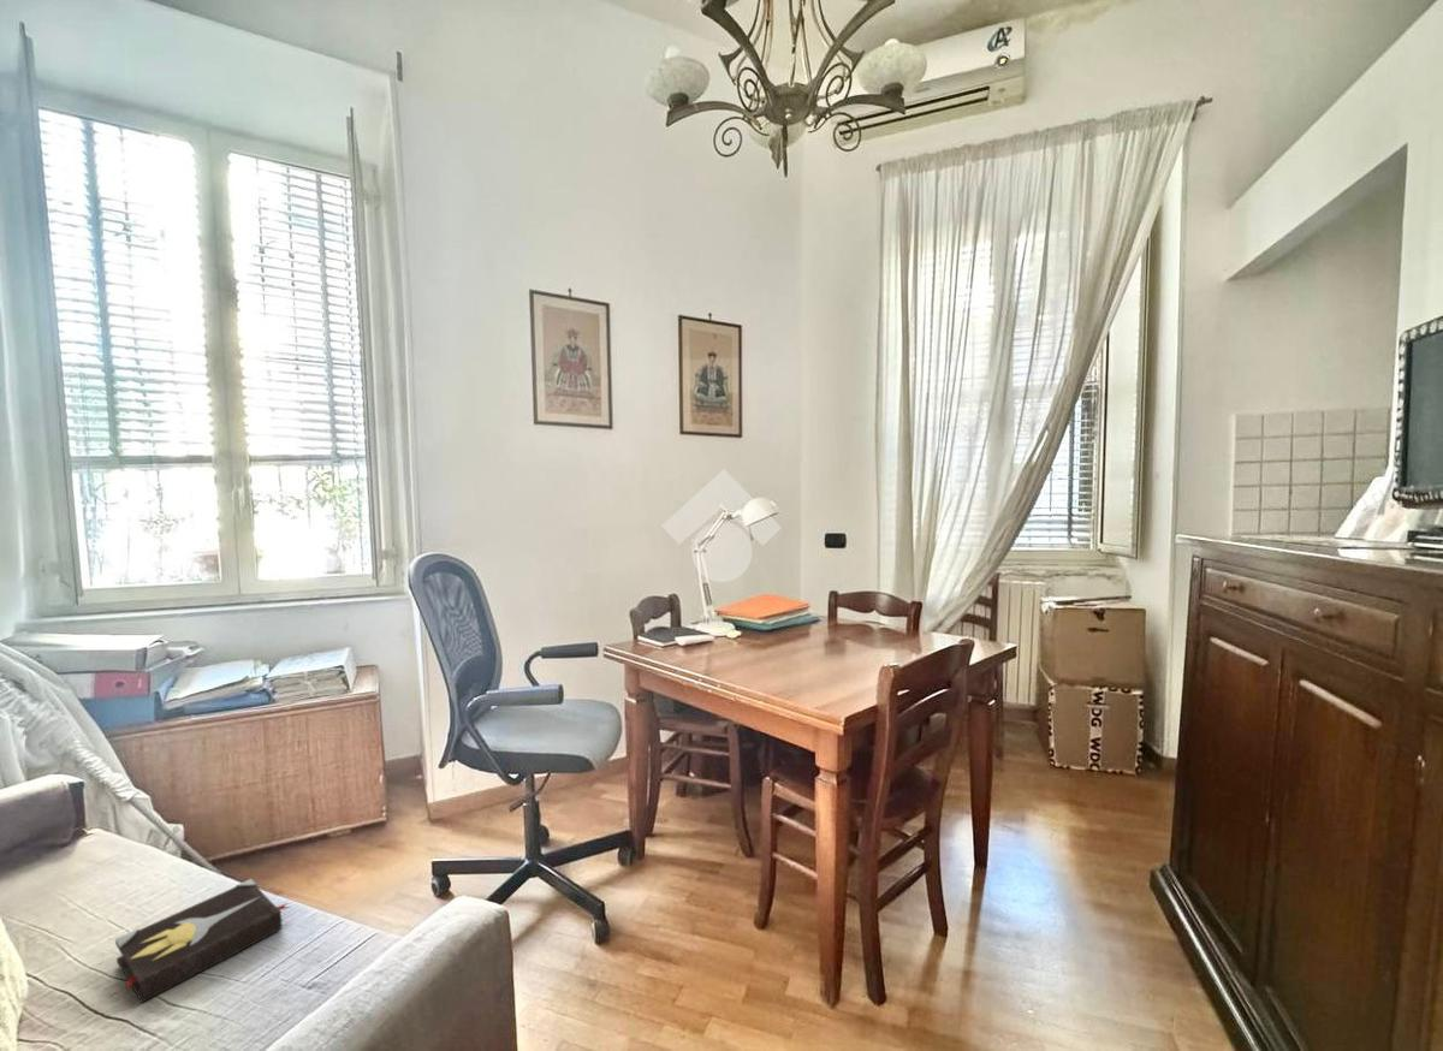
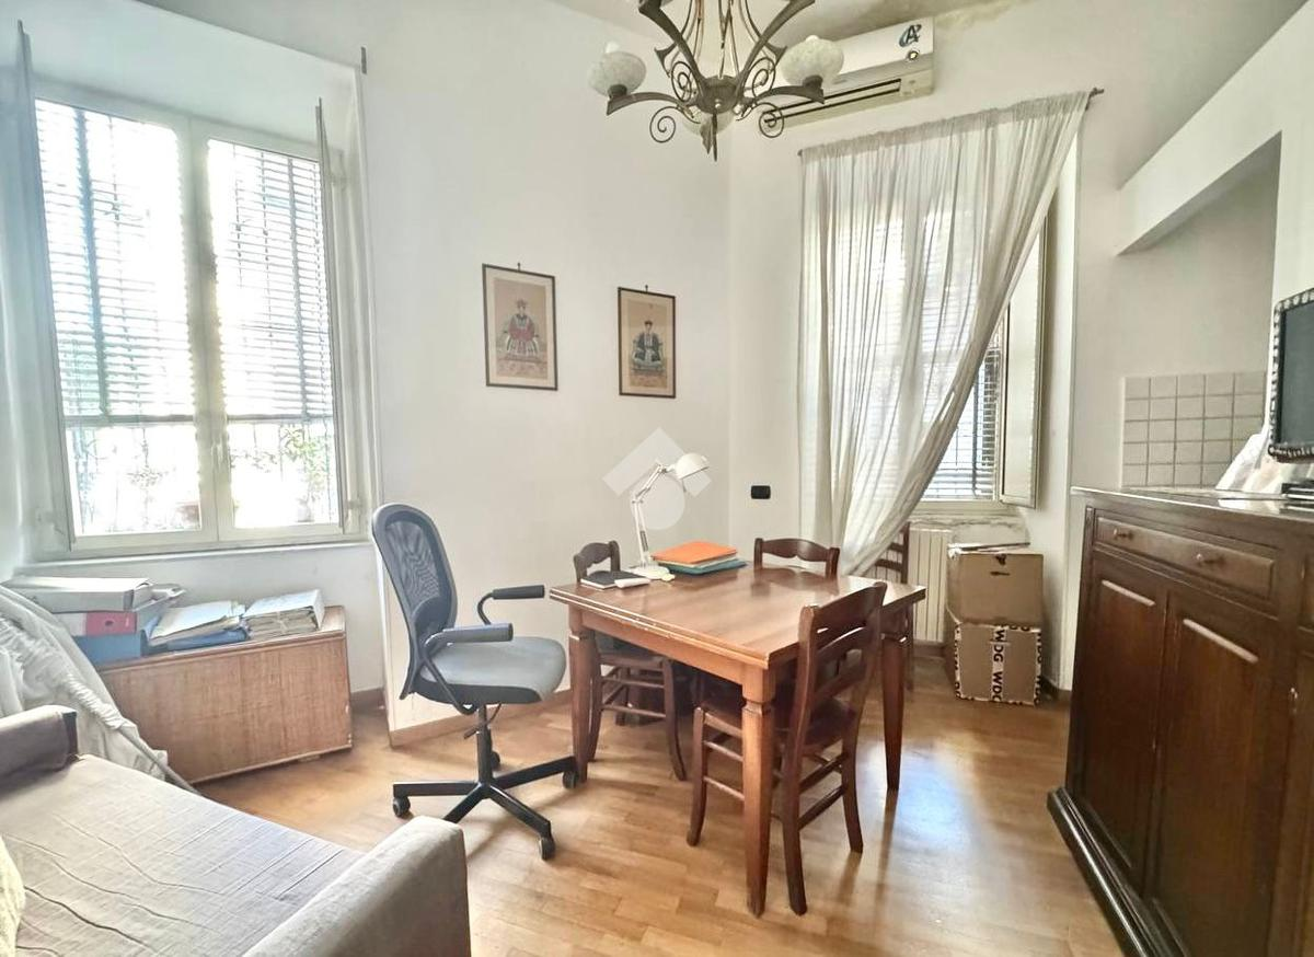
- hardback book (201, 933)
